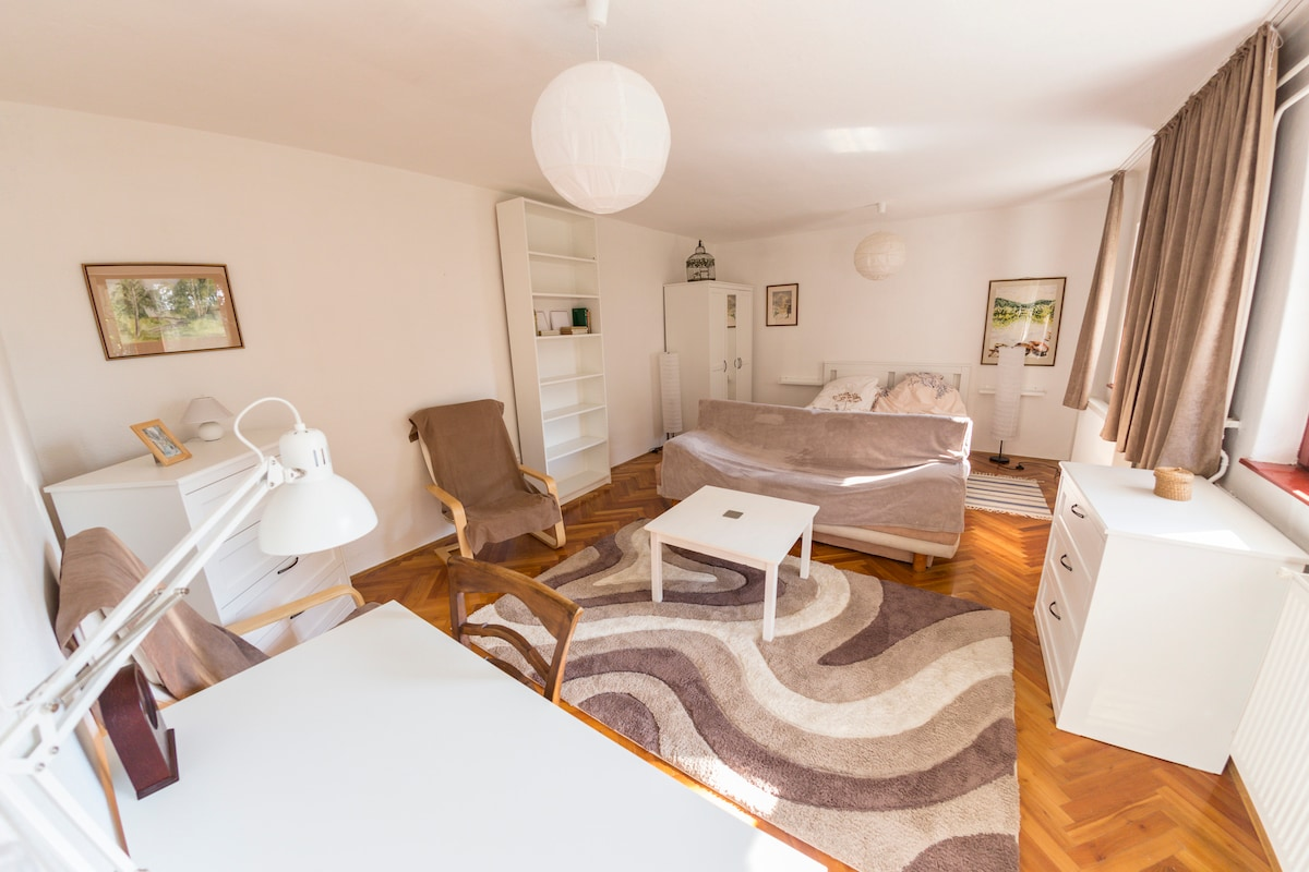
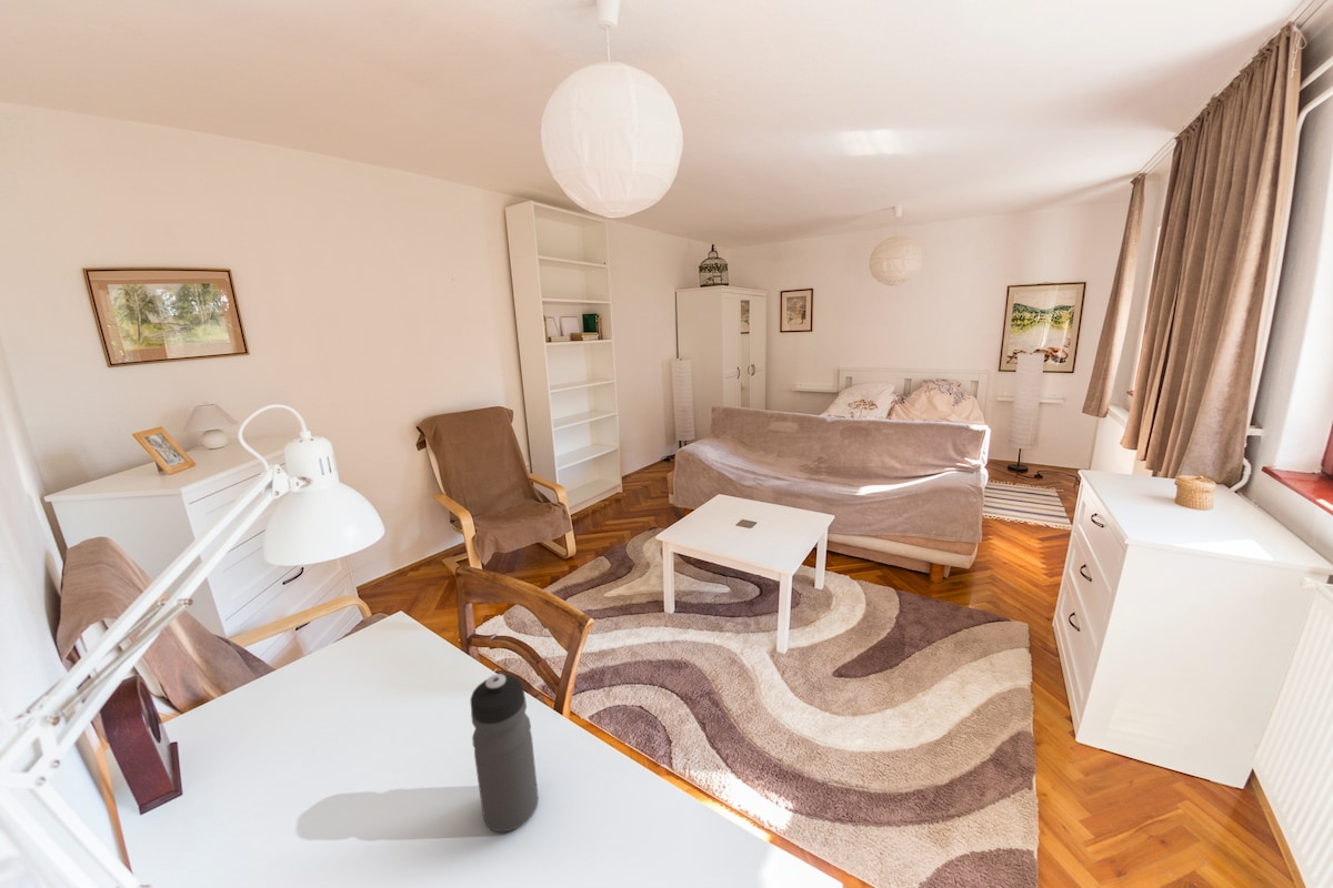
+ water bottle (503, 745)
